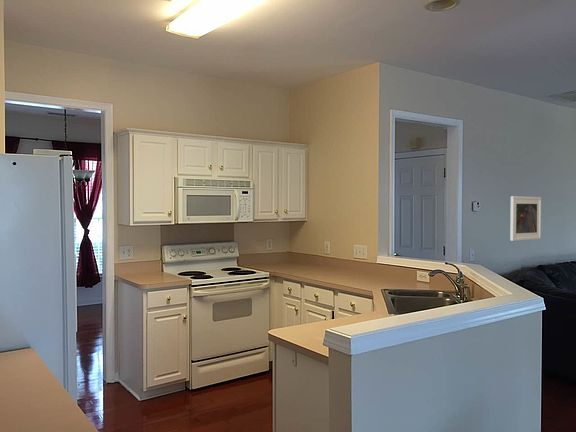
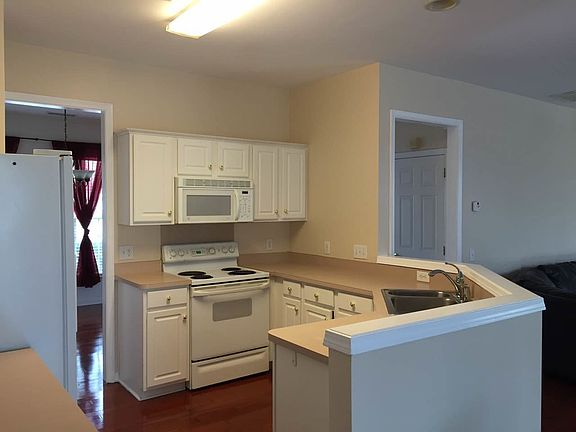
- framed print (526, 218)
